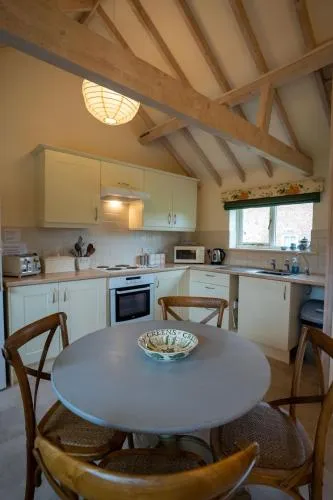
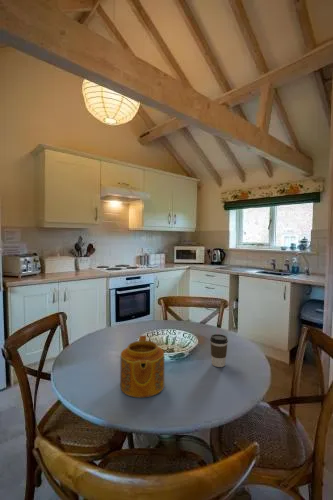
+ coffee cup (218, 350)
+ teapot (142, 366)
